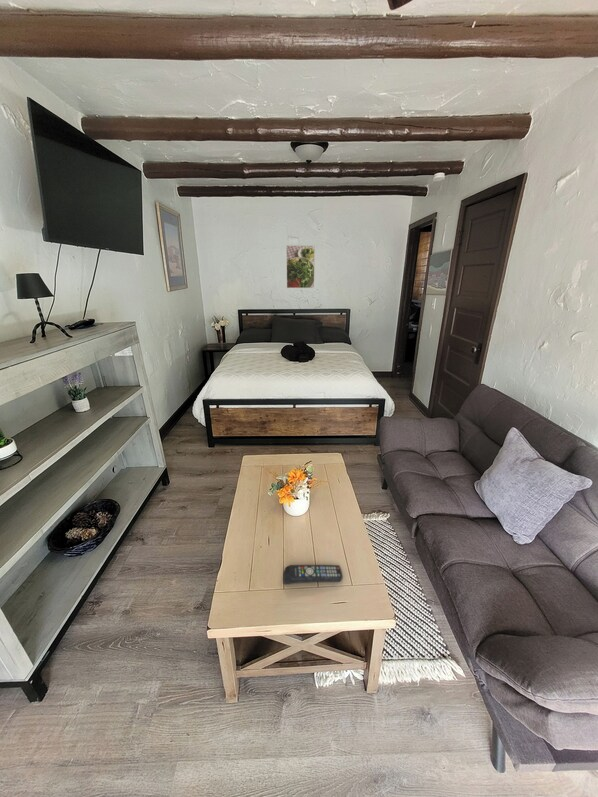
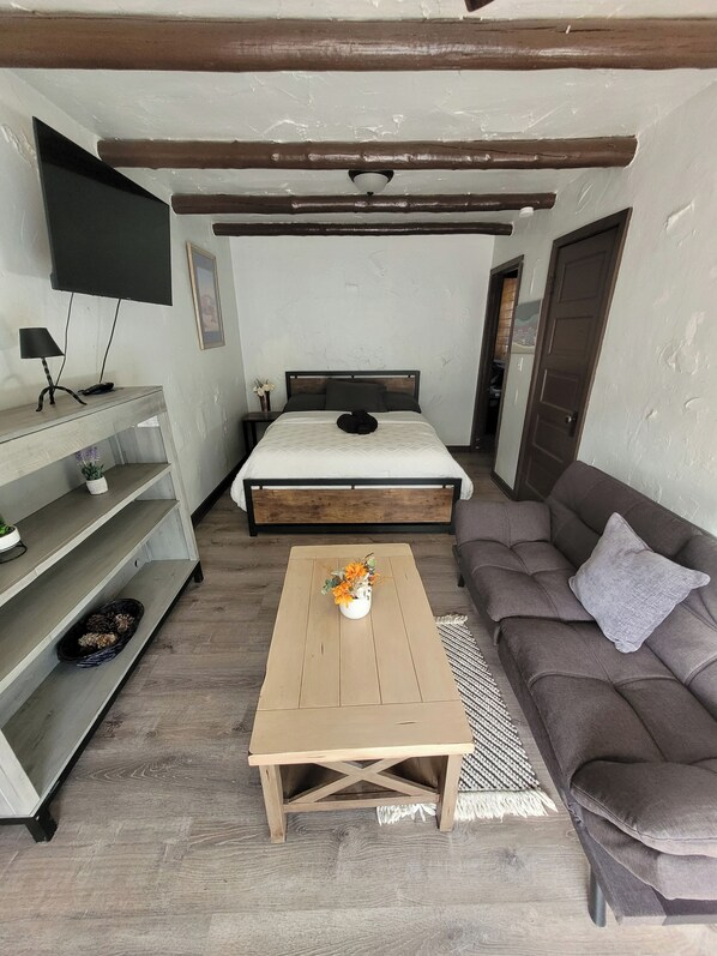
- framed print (300, 267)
- remote control (312, 573)
